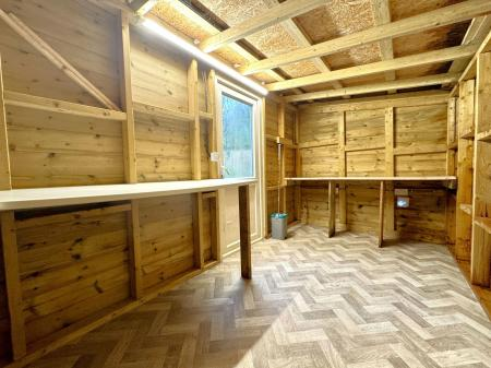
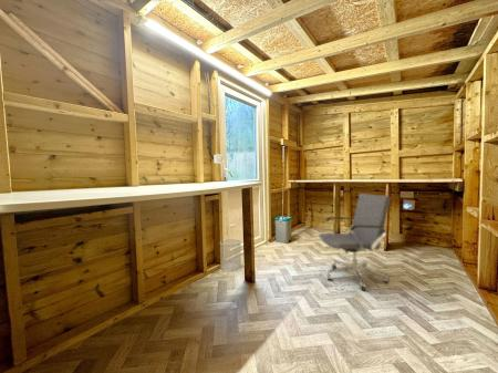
+ office chair (353, 236)
+ wastebasket (230, 253)
